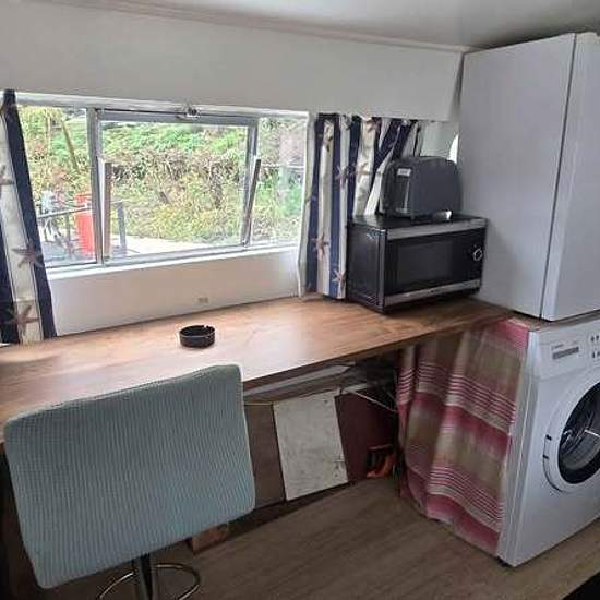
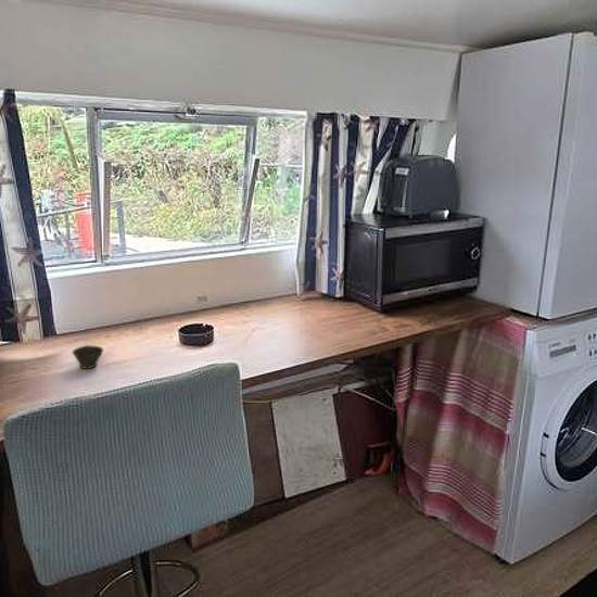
+ cup (88, 357)
